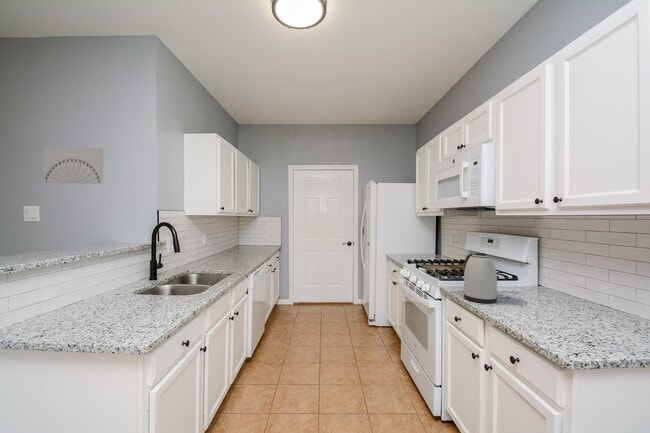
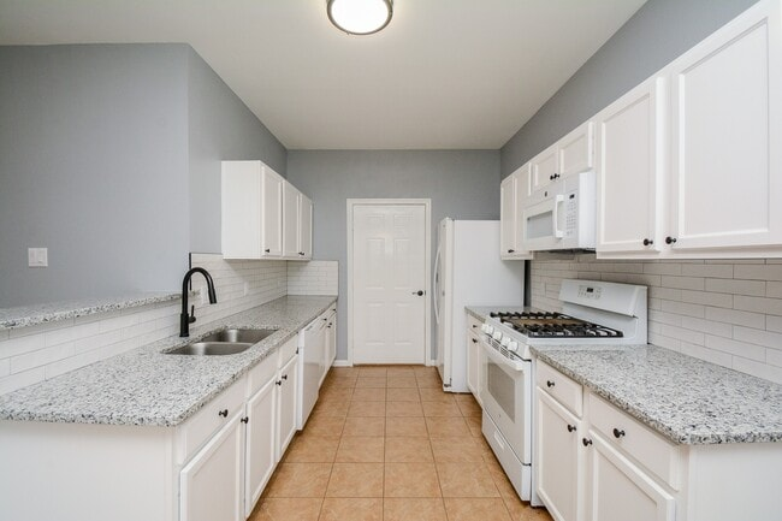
- kettle (476, 274)
- wall art (74, 165)
